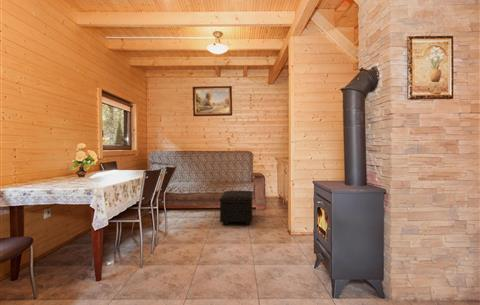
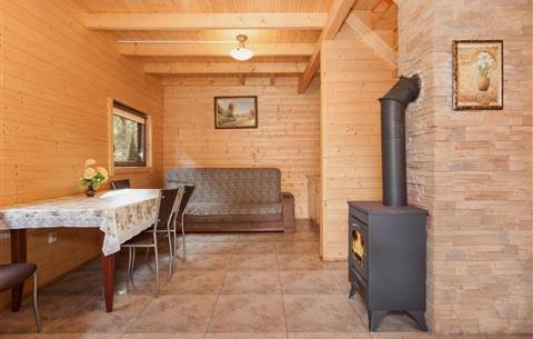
- footstool (237, 206)
